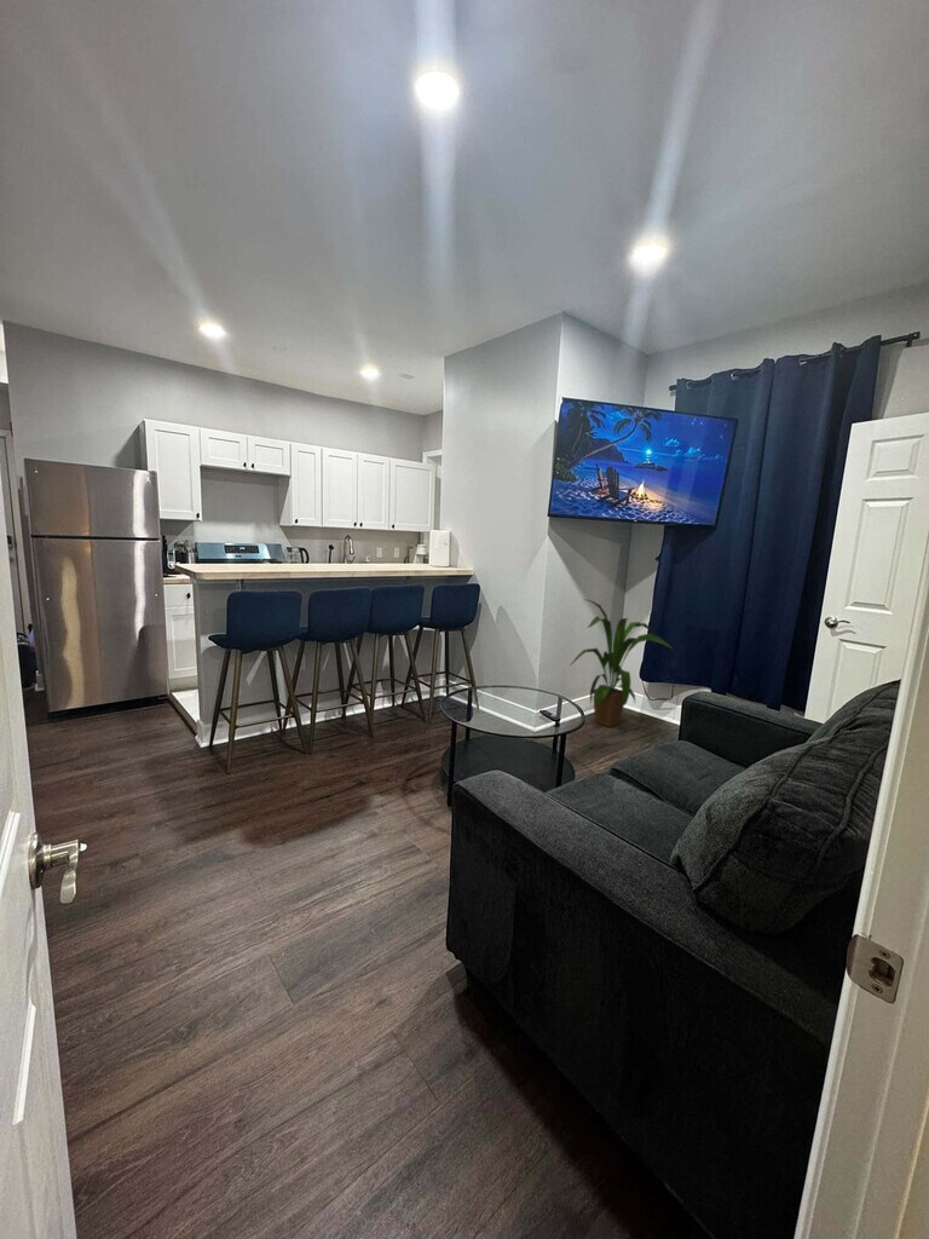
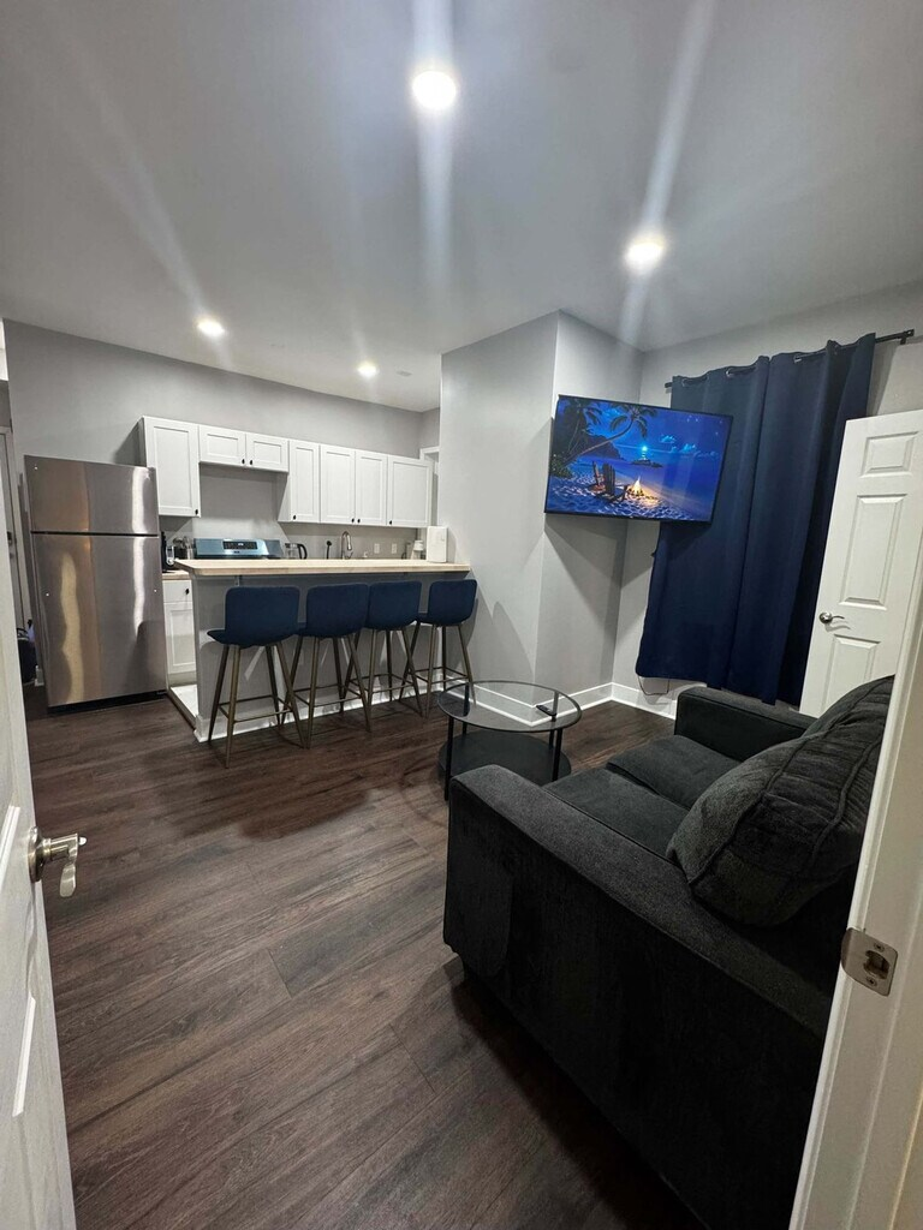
- house plant (621, 665)
